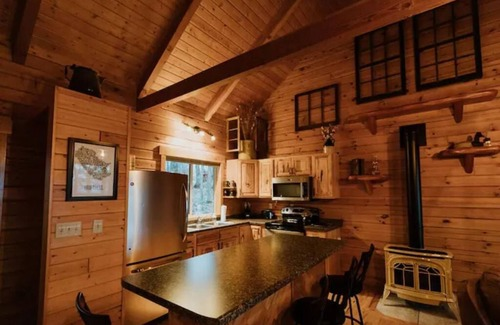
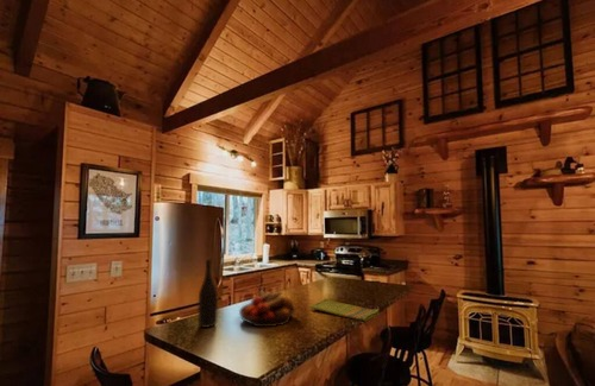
+ fruit bowl (267, 305)
+ dish towel (343, 309)
+ wine bottle (207, 292)
